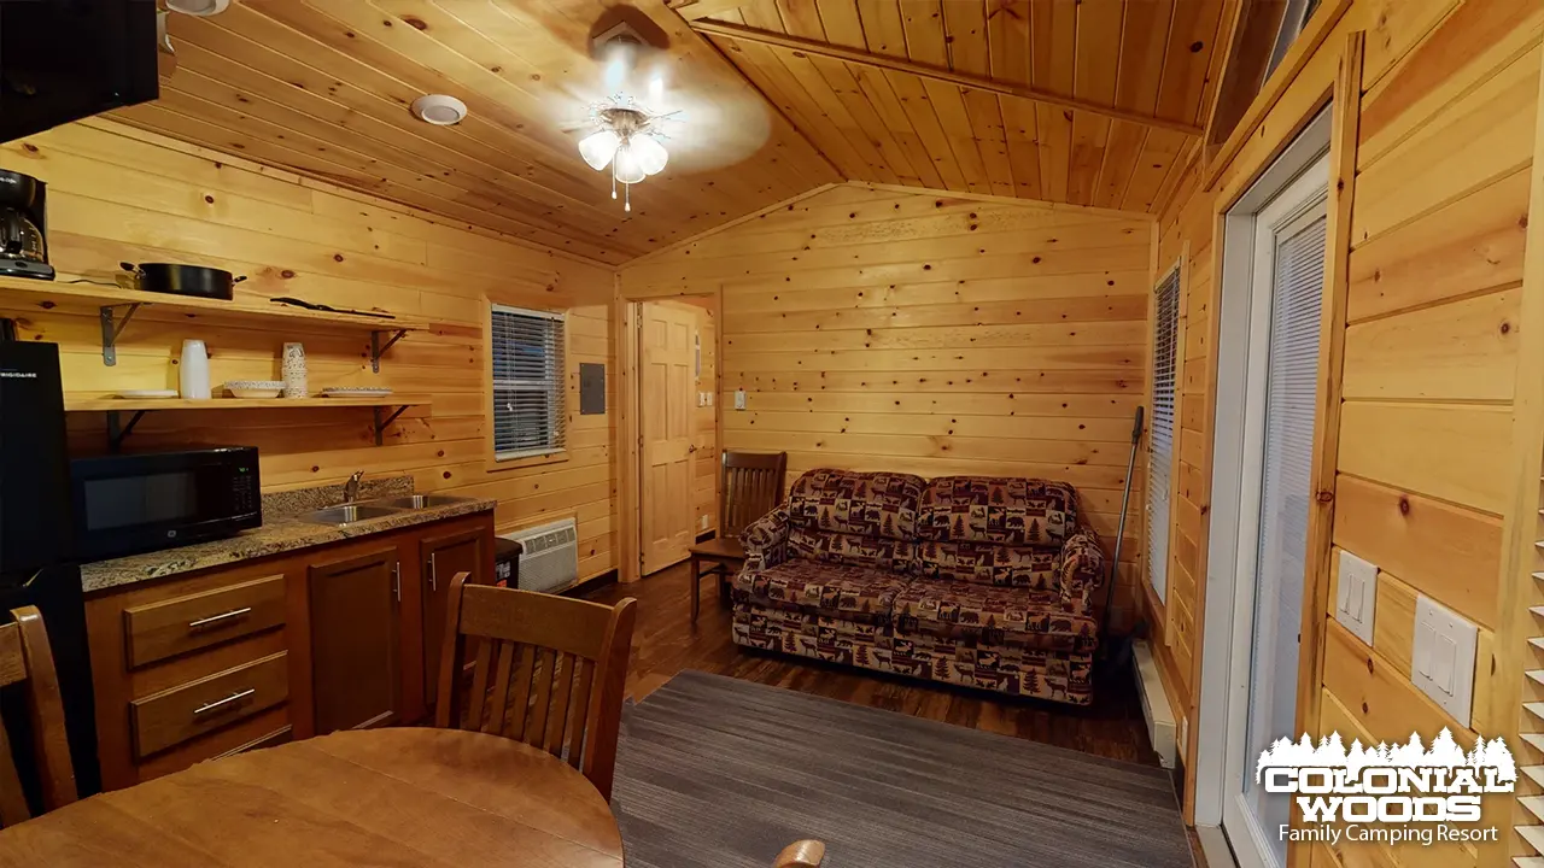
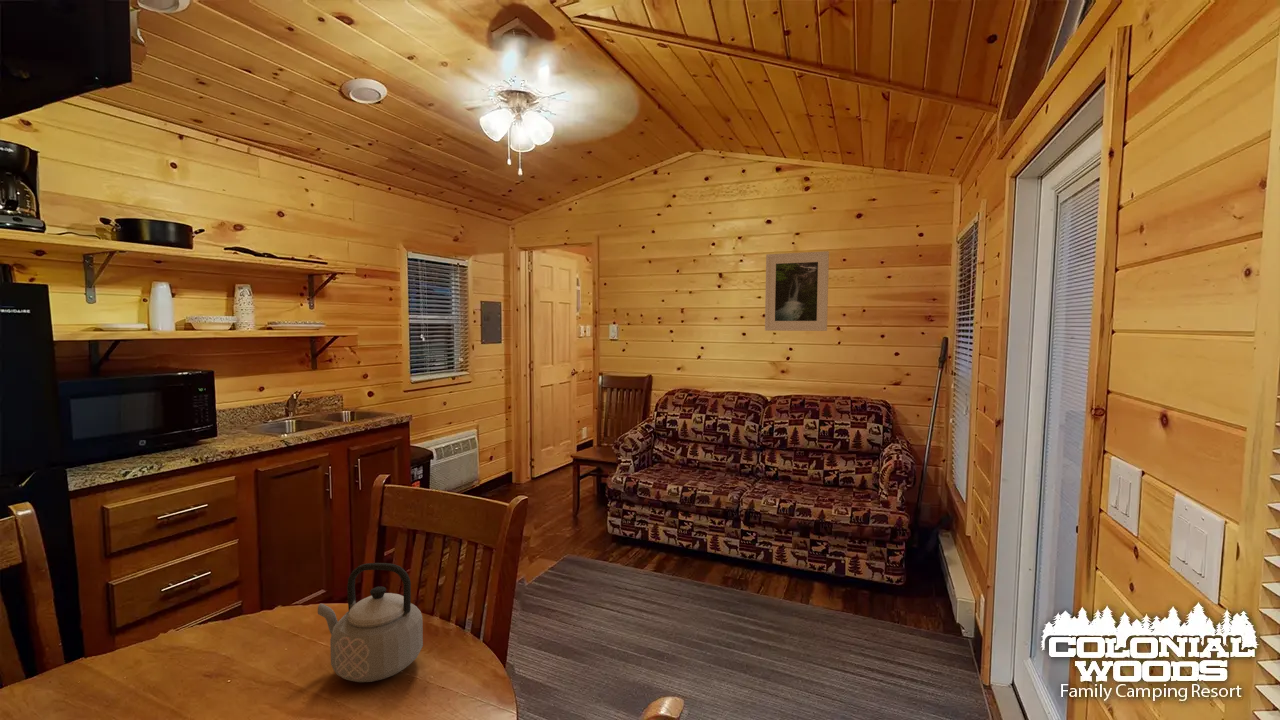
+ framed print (796, 292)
+ teapot (366, 615)
